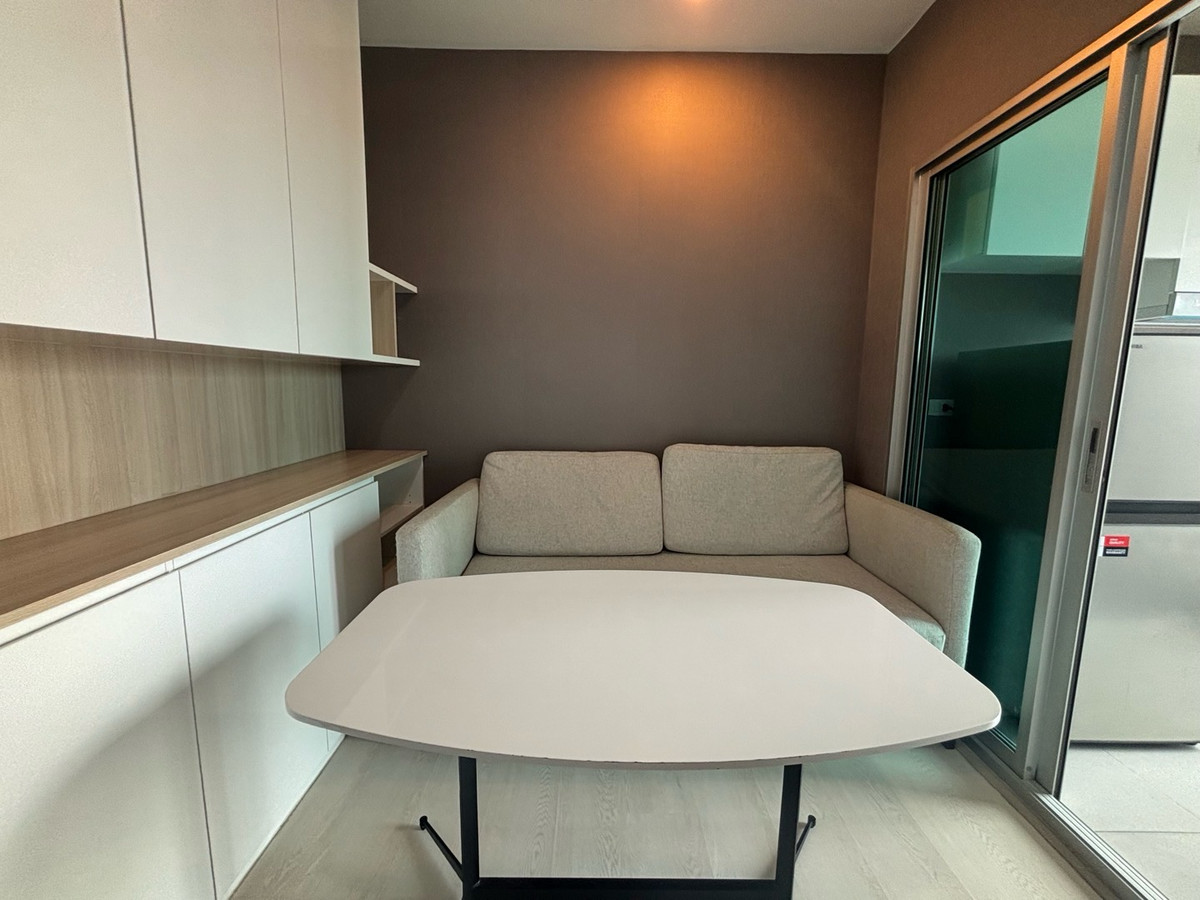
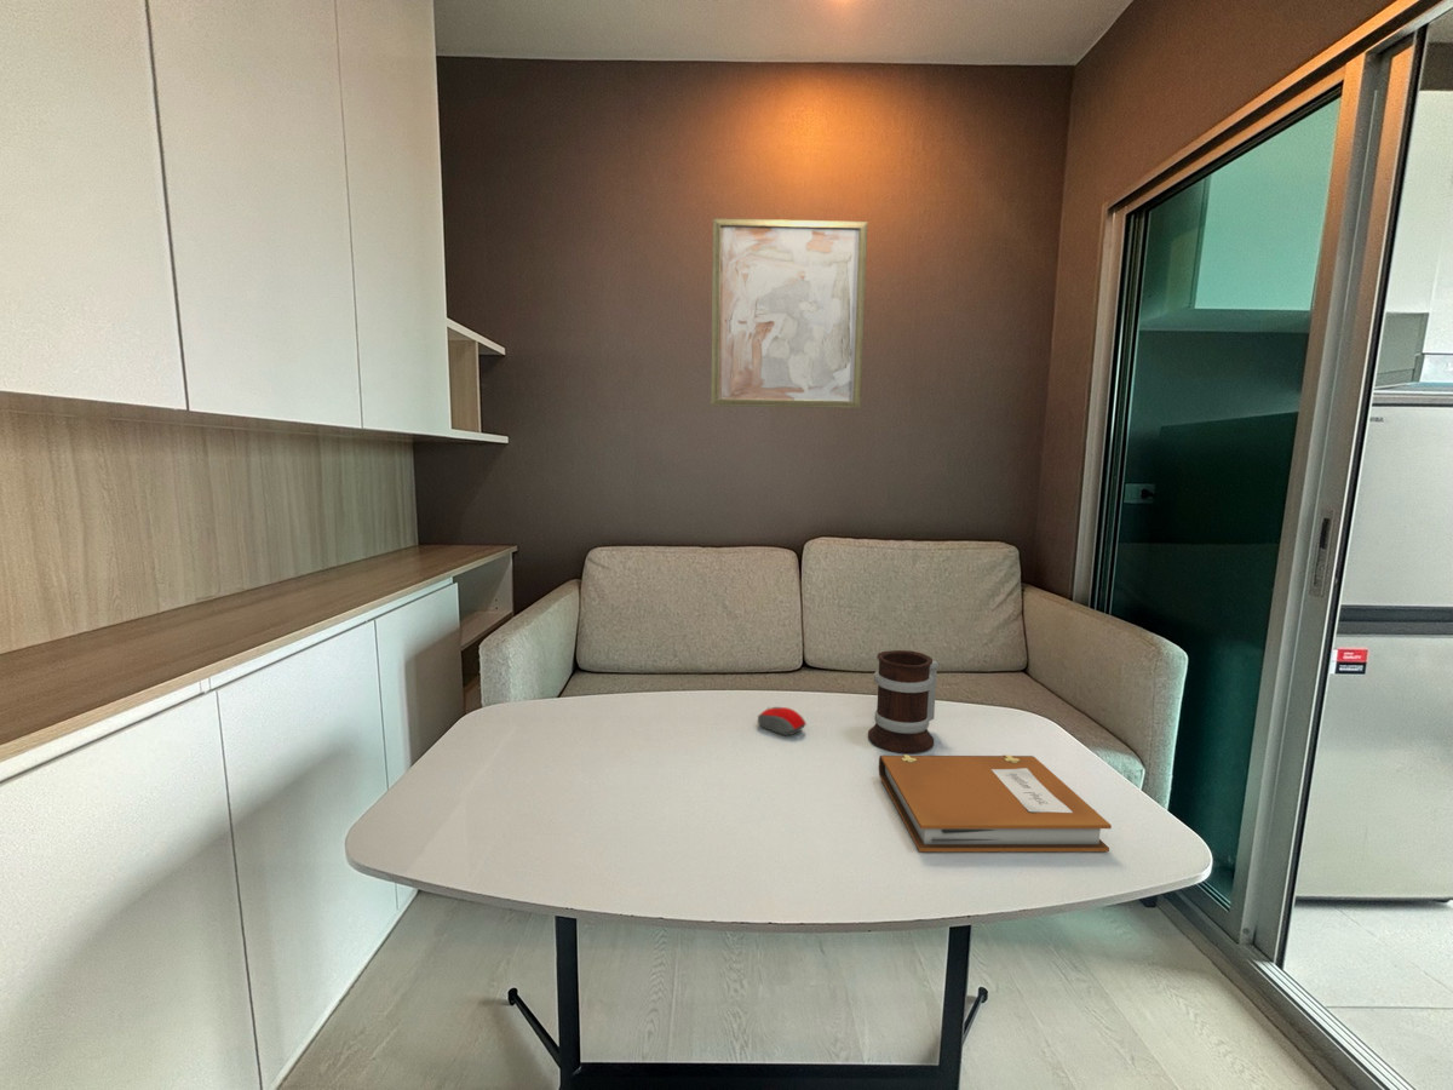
+ notebook (986, 796)
+ computer mouse (781, 717)
+ wall art (787, 315)
+ mug (909, 698)
